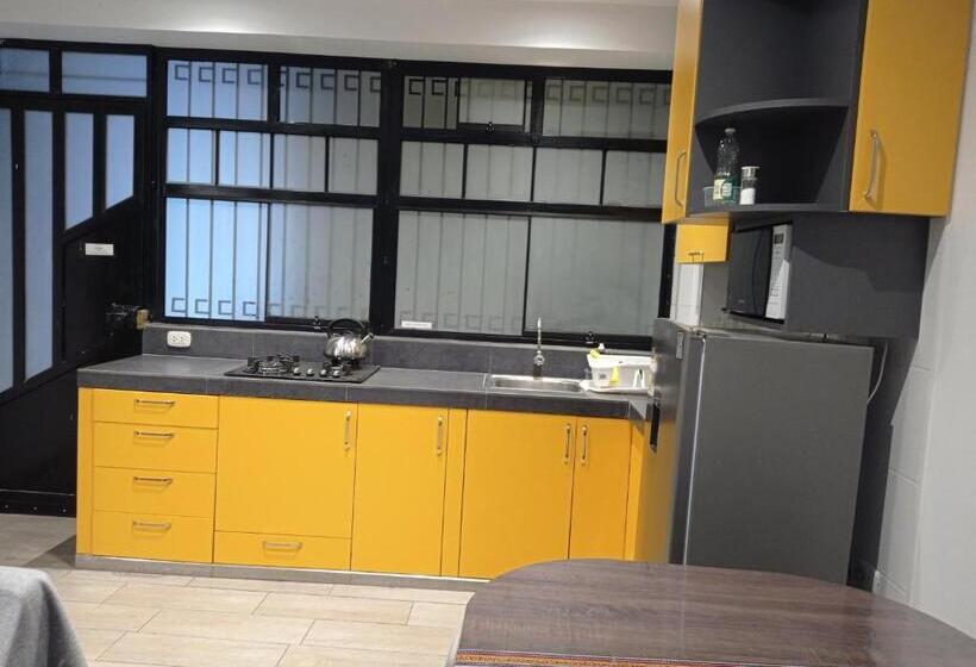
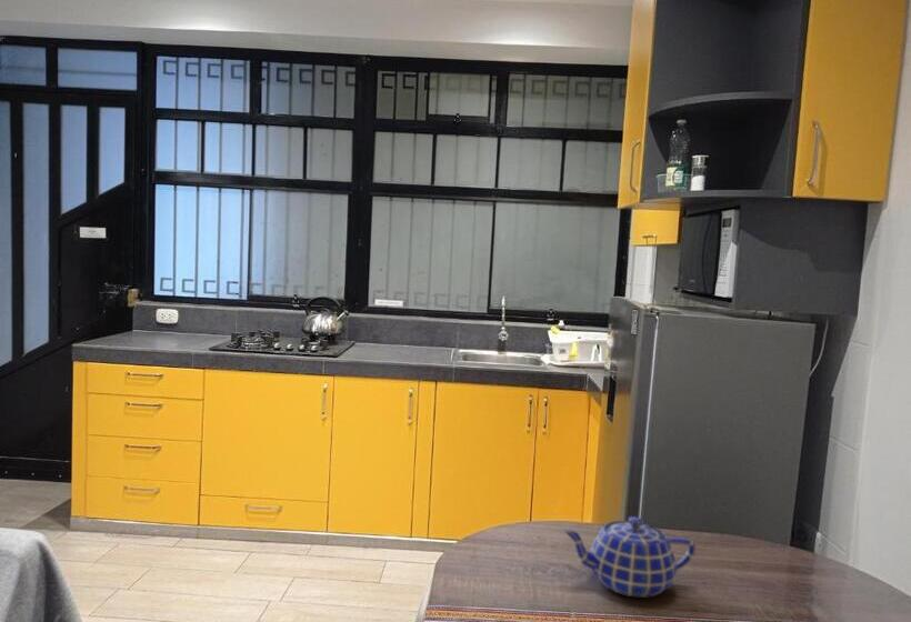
+ teapot (629, 551)
